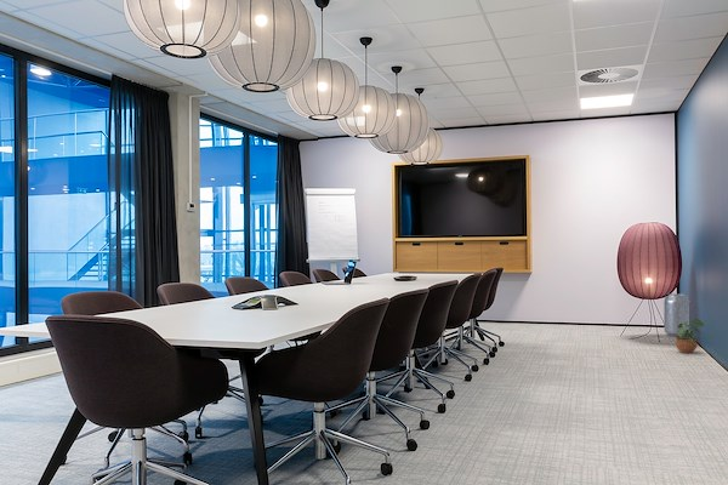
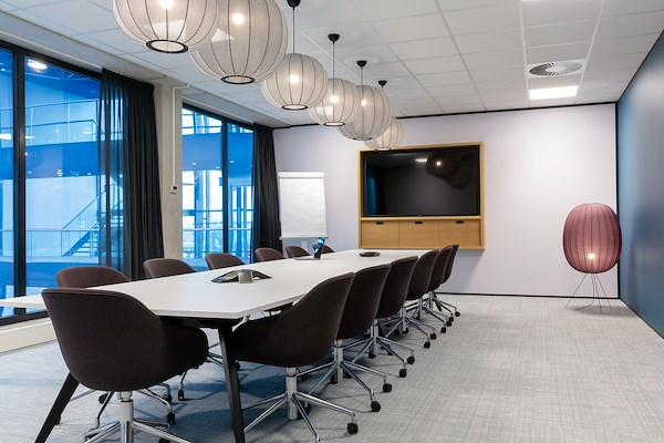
- potted plant (689, 335)
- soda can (676, 314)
